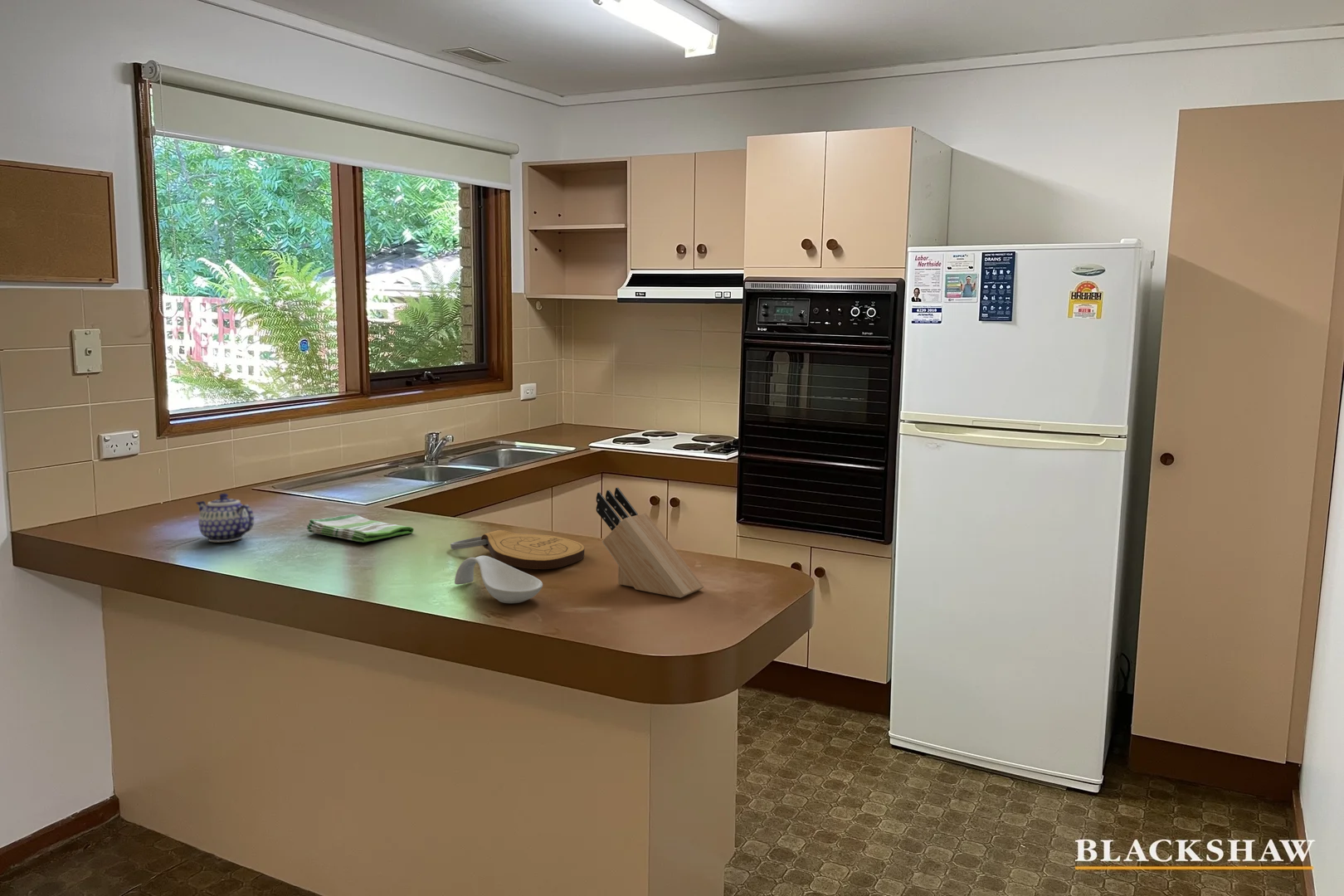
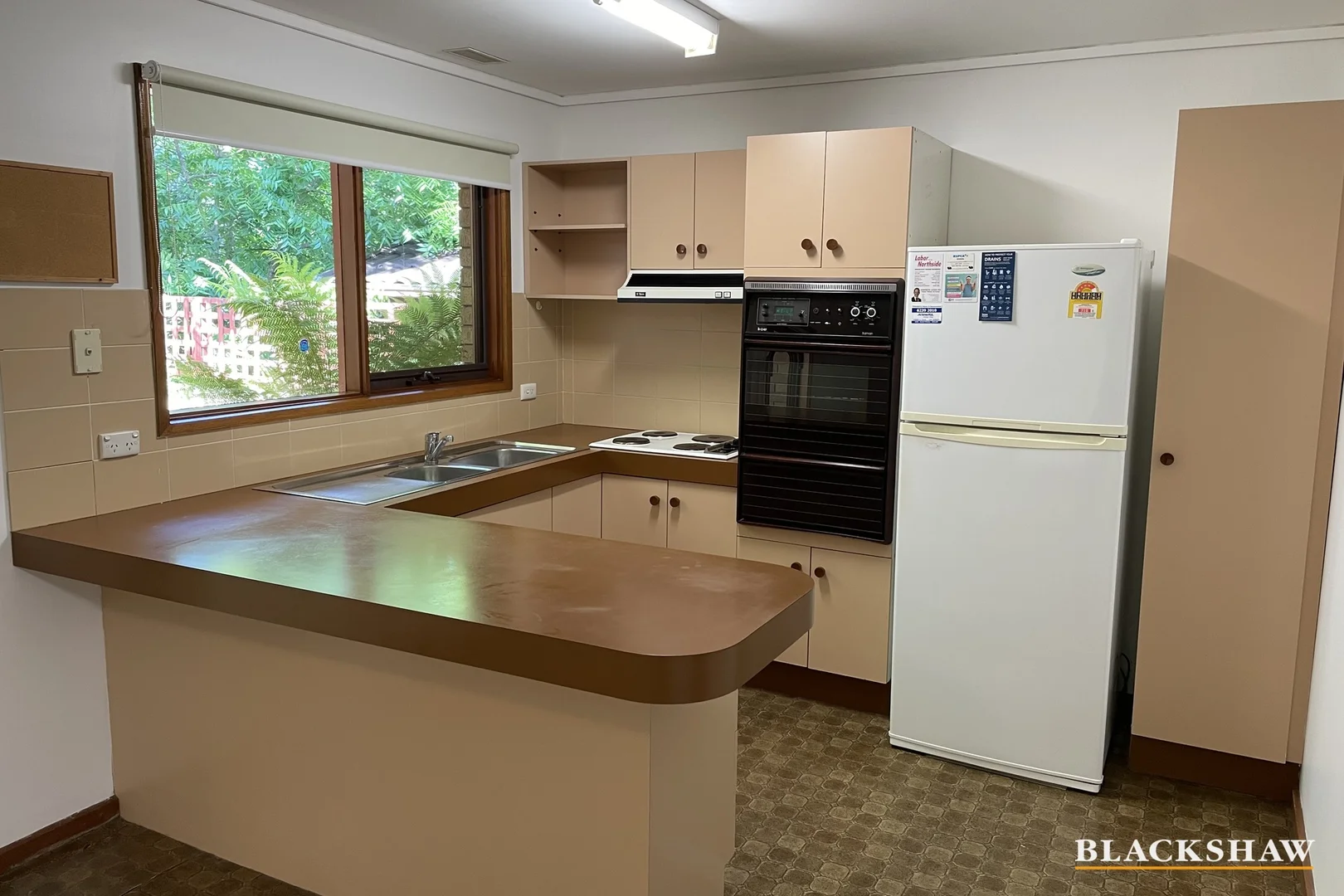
- dish towel (360, 526)
- key chain (512, 544)
- teapot (224, 516)
- knife block (645, 539)
- spoon rest (495, 577)
